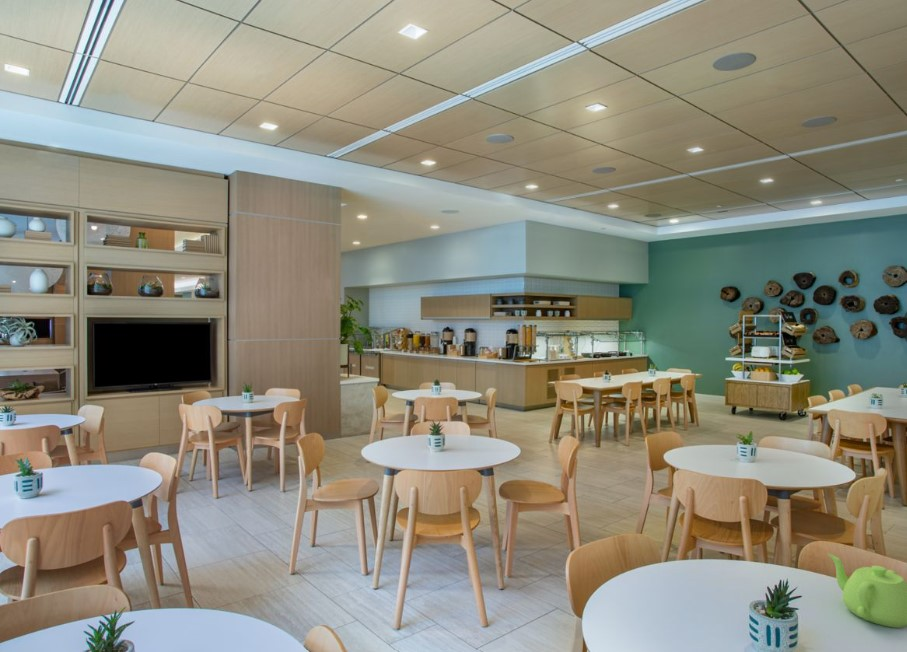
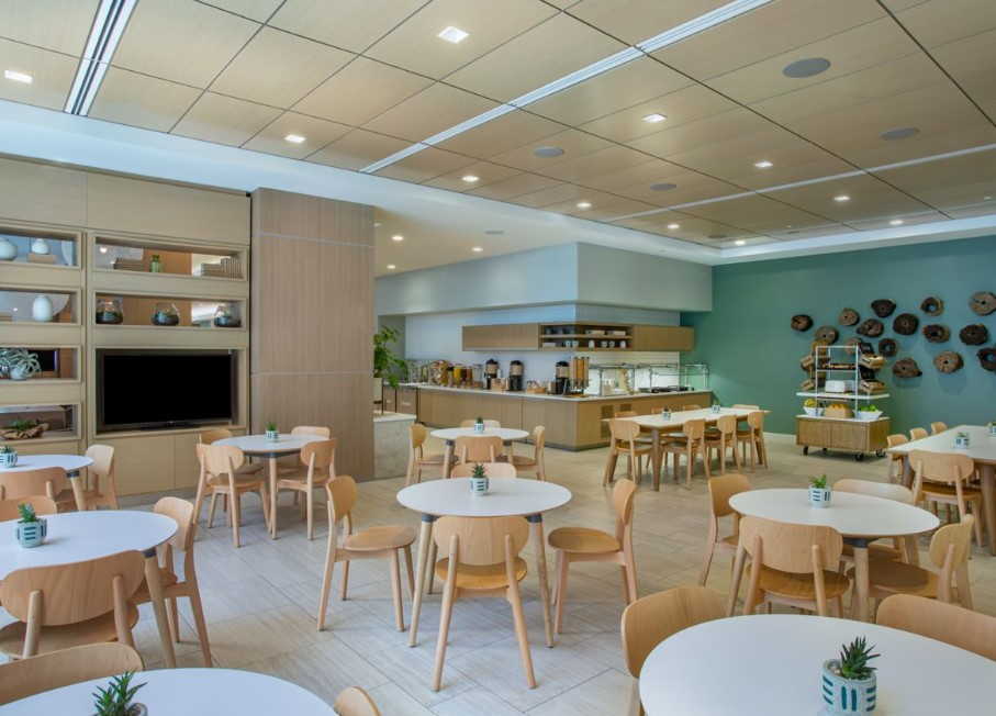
- teapot (869, 587)
